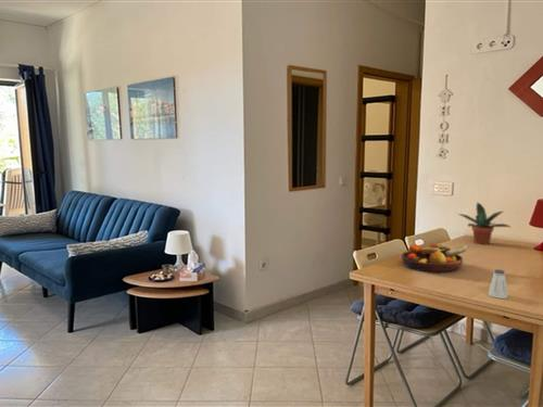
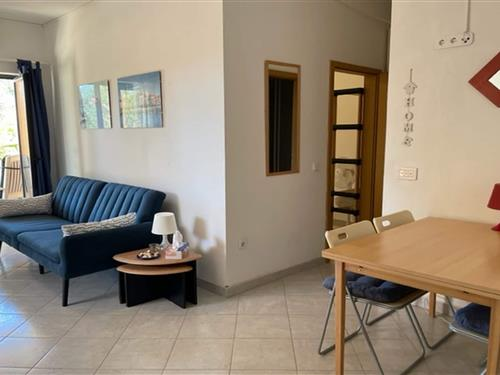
- fruit bowl (432, 254)
- potted plant (482, 224)
- saltshaker (498, 282)
